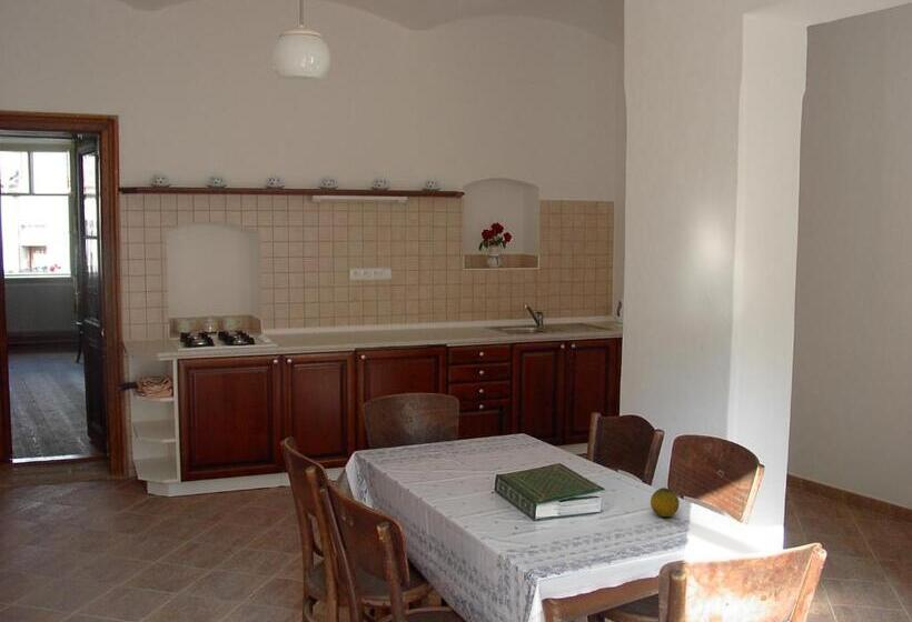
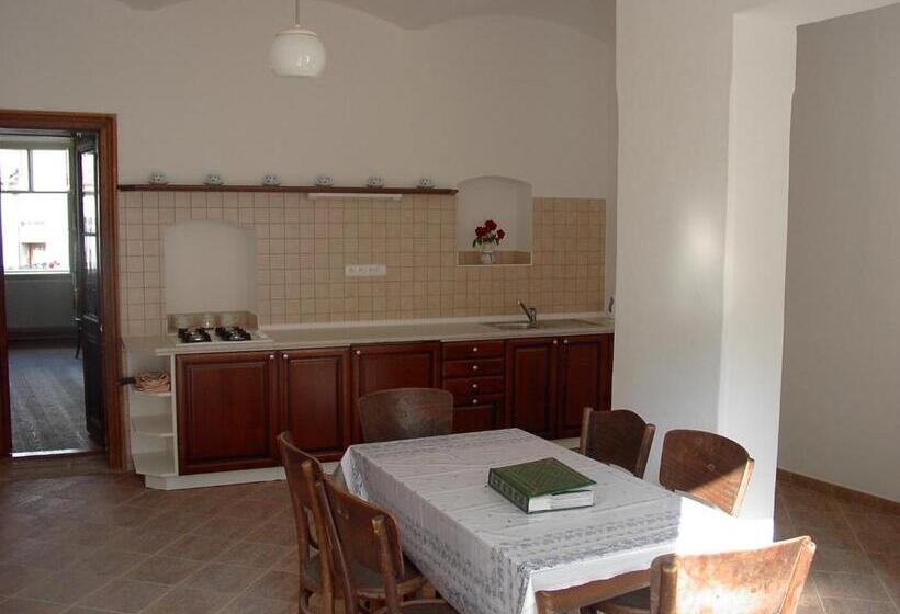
- fruit (664, 502)
